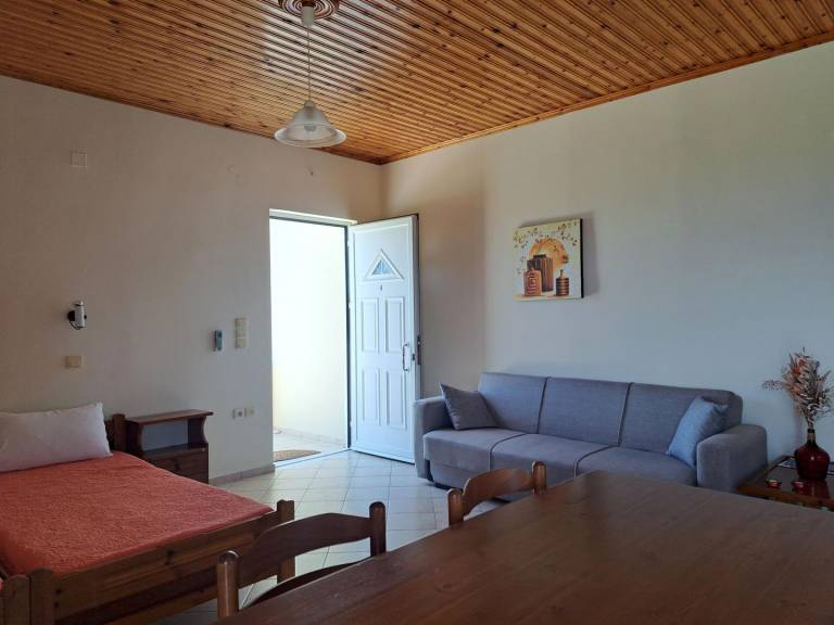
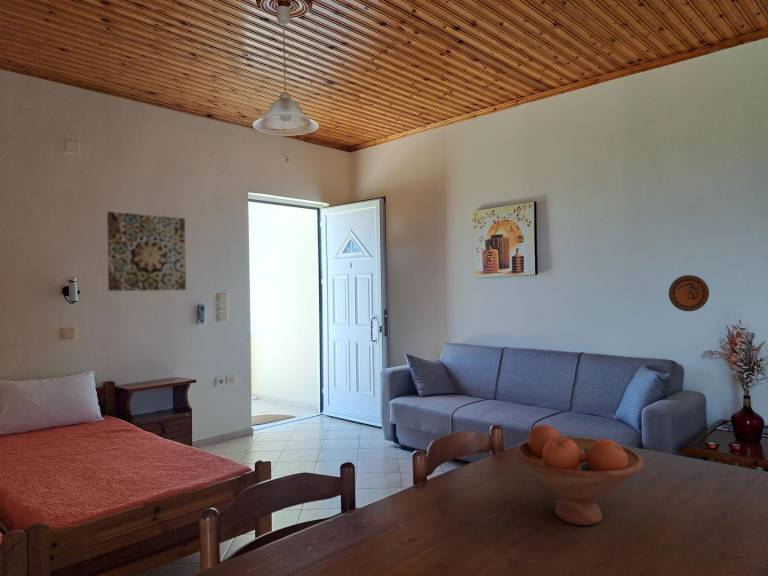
+ decorative plate (688, 293)
+ wall art (148, 252)
+ fruit bowl (577, 472)
